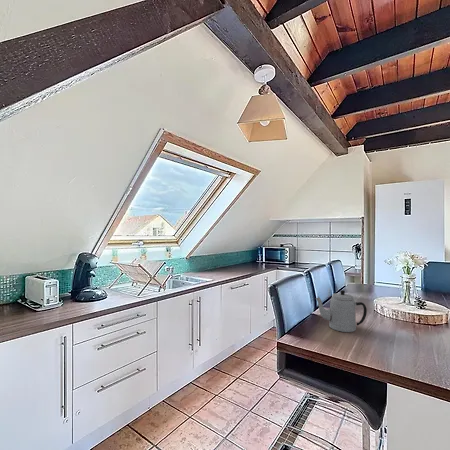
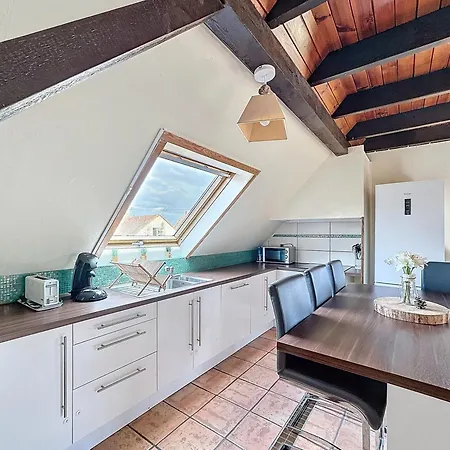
- teapot (340, 308)
